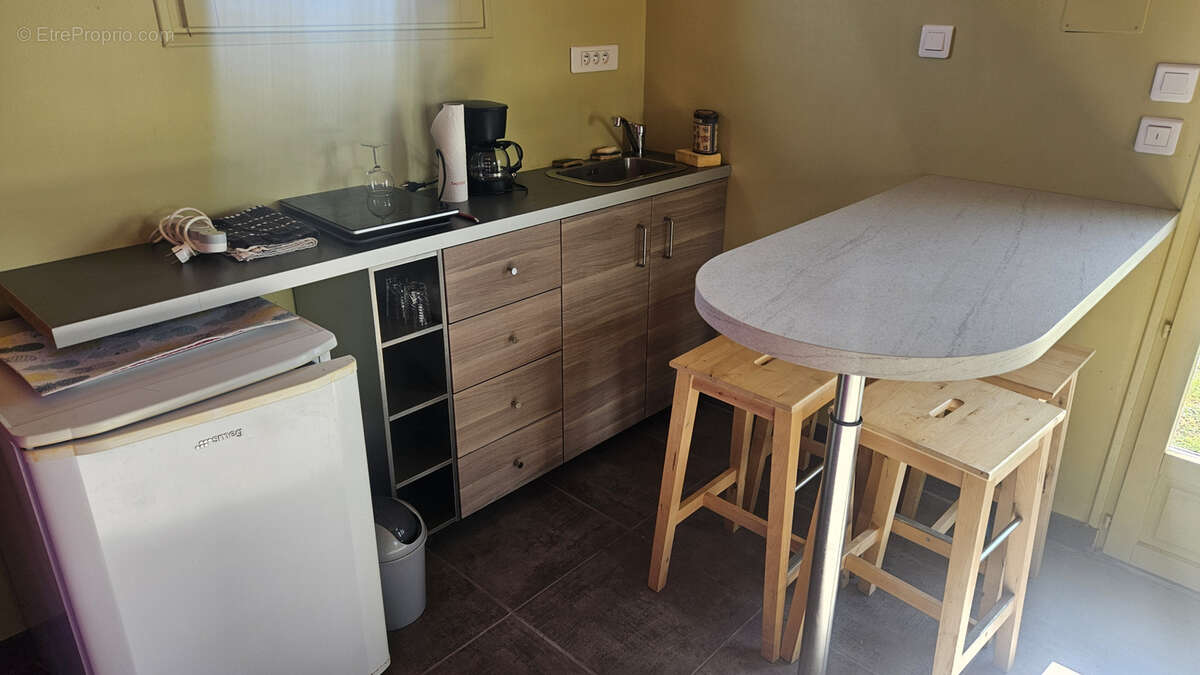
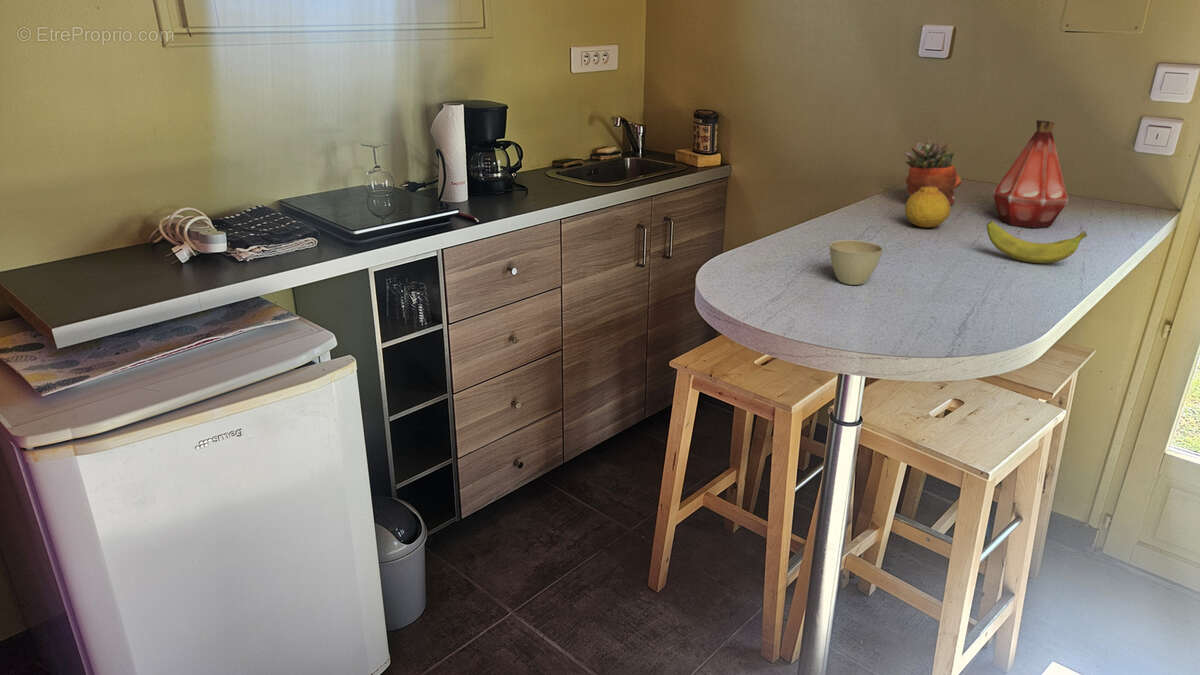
+ flower pot (853, 263)
+ bottle (1033, 172)
+ fruit (927, 206)
+ banana (1032, 243)
+ succulent planter (933, 172)
